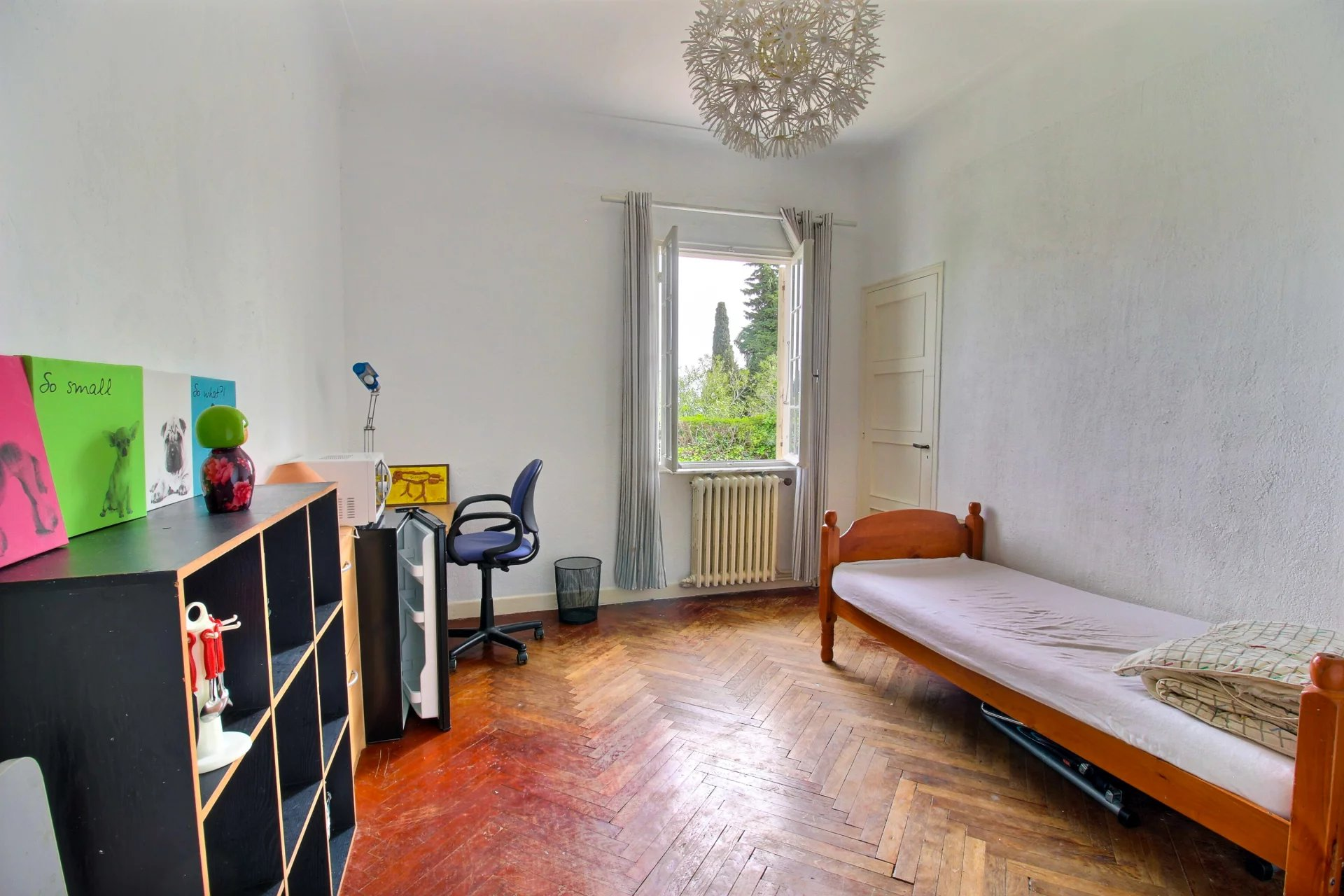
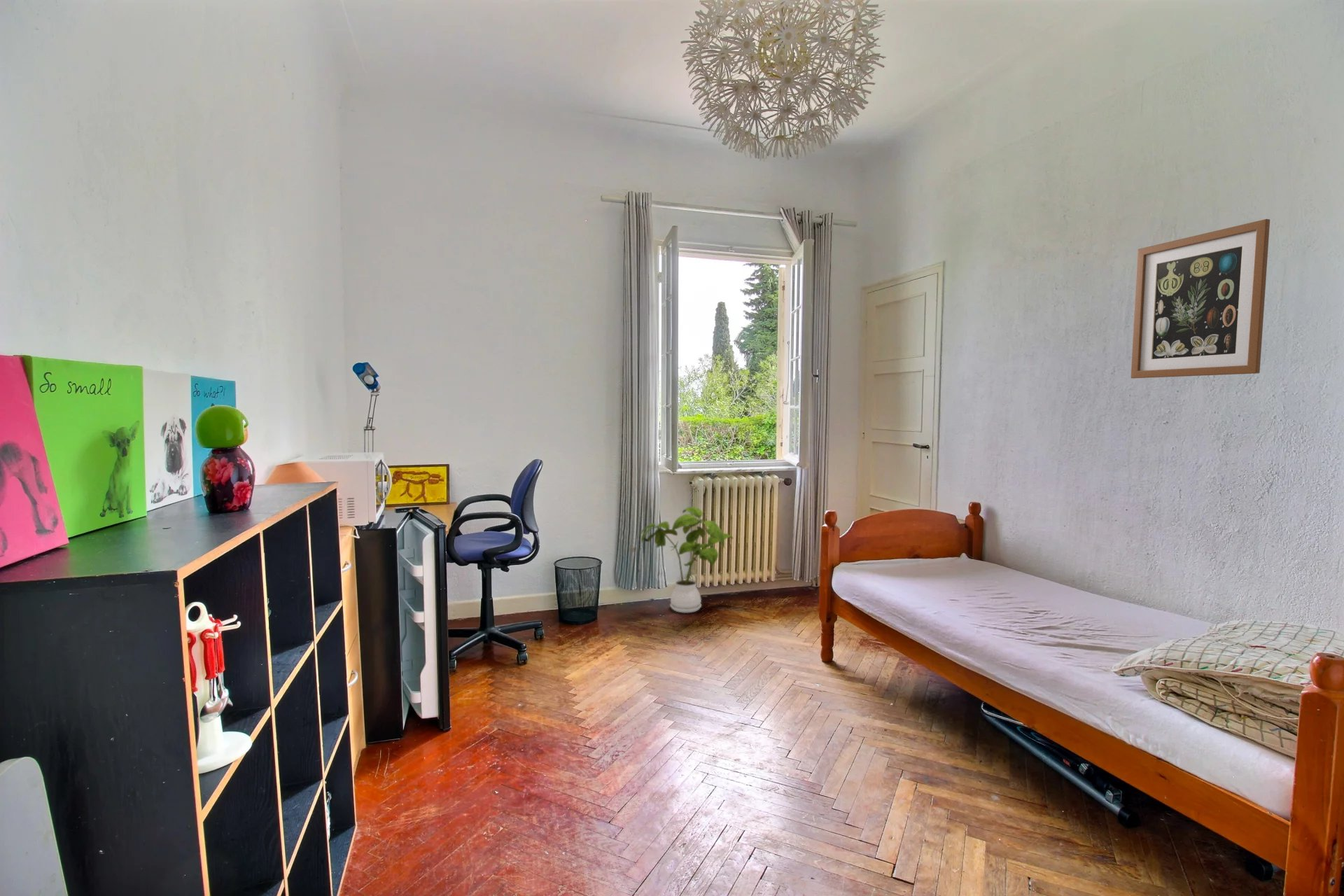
+ house plant (695, 560)
+ wall art (1194, 306)
